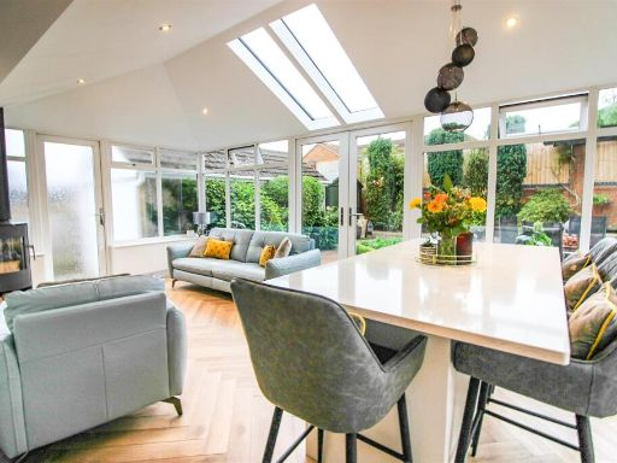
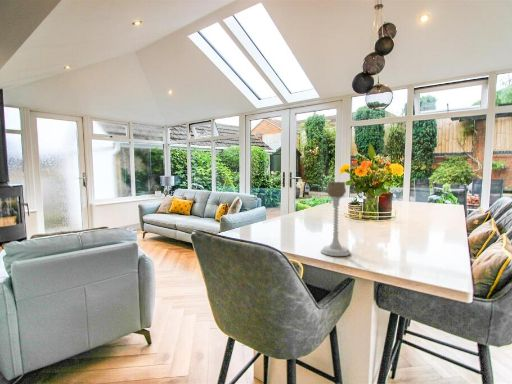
+ candle holder (335, 217)
